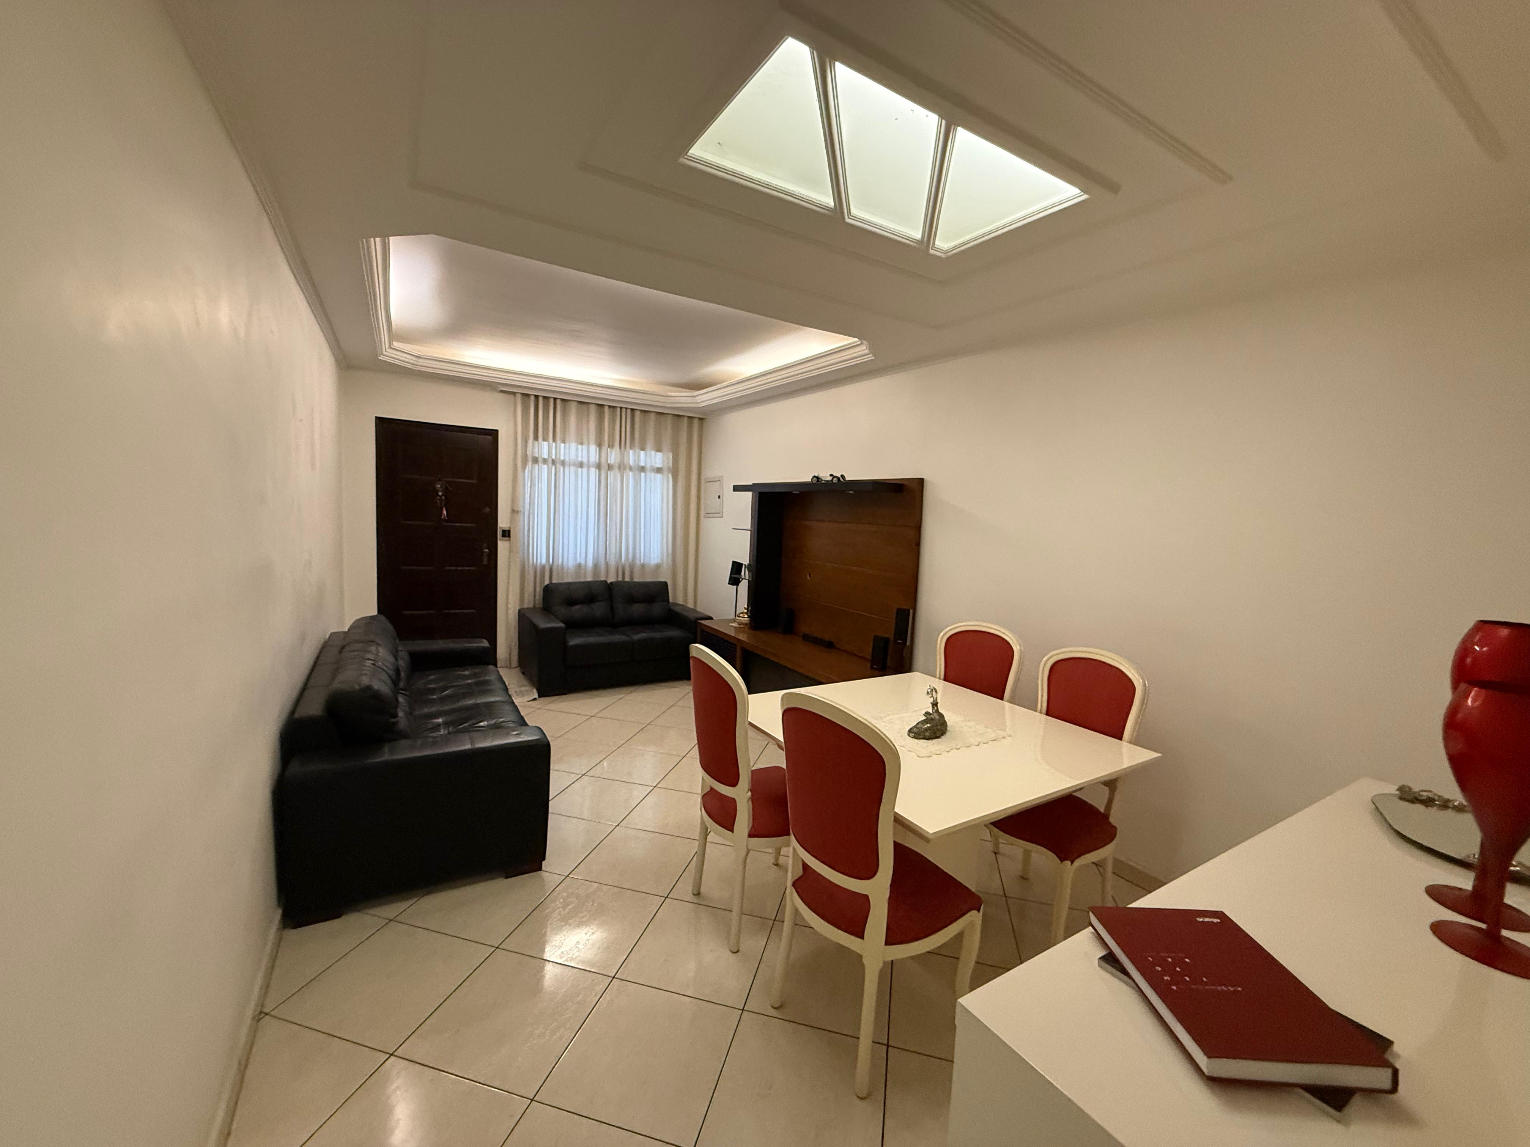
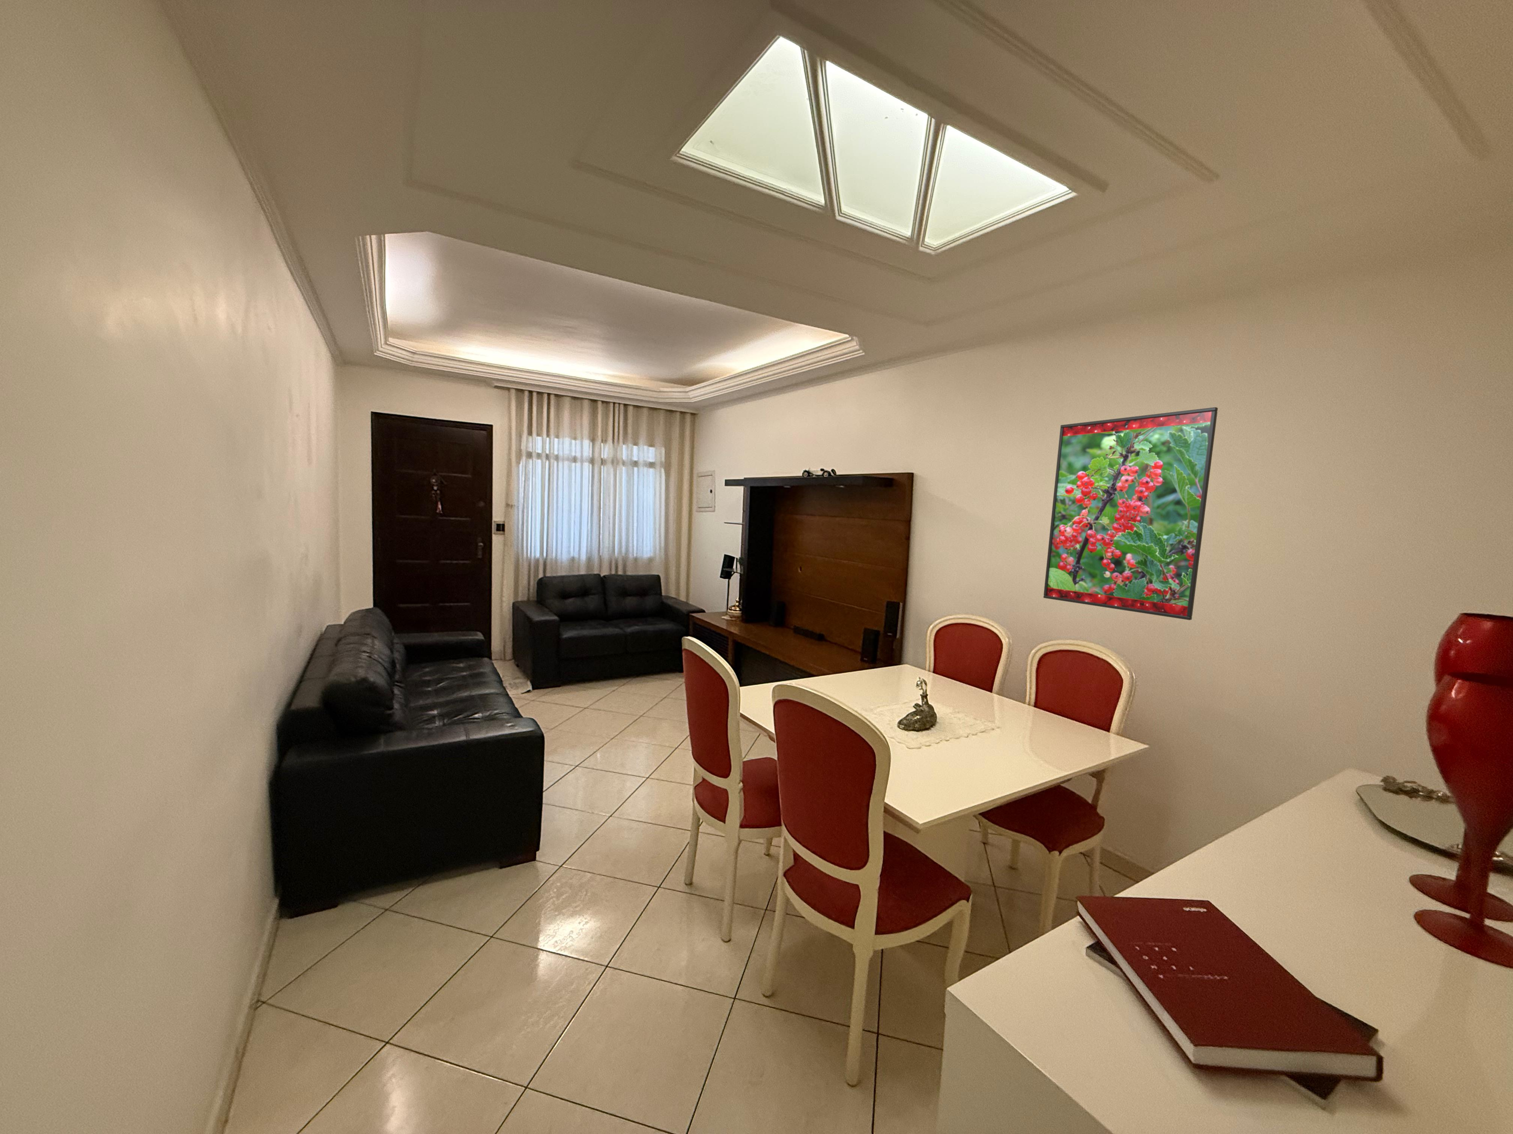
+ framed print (1120, 513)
